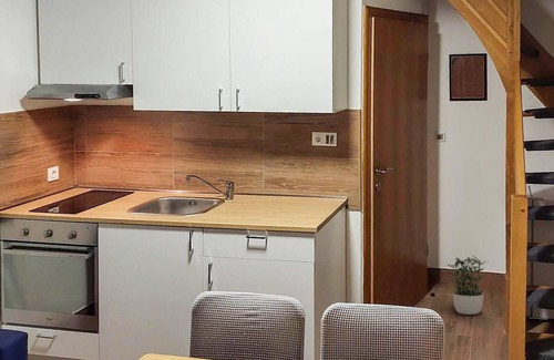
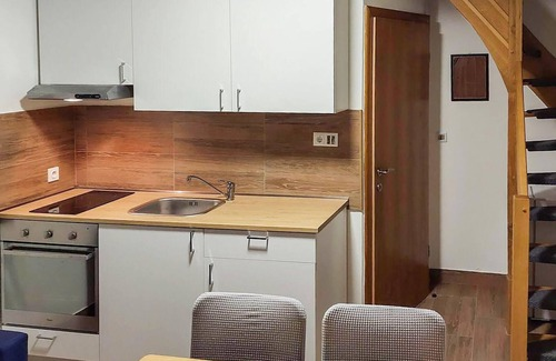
- potted plant (466, 284)
